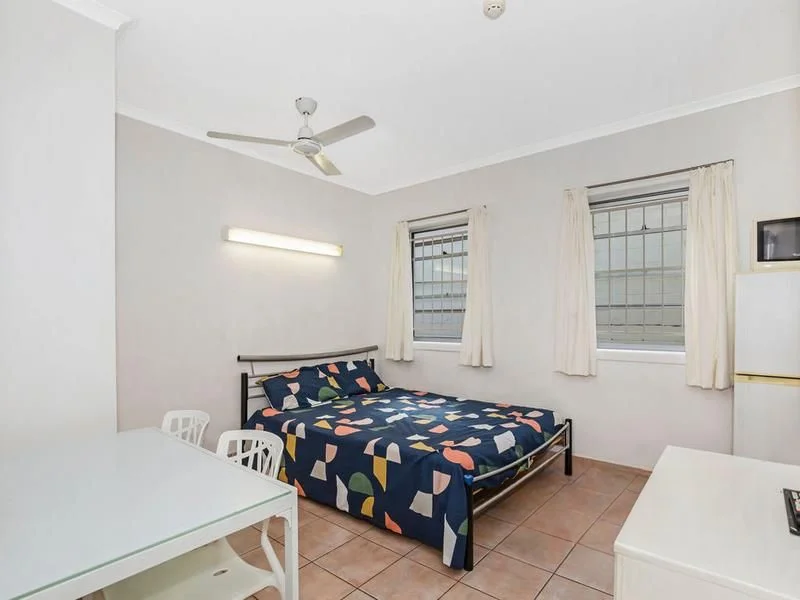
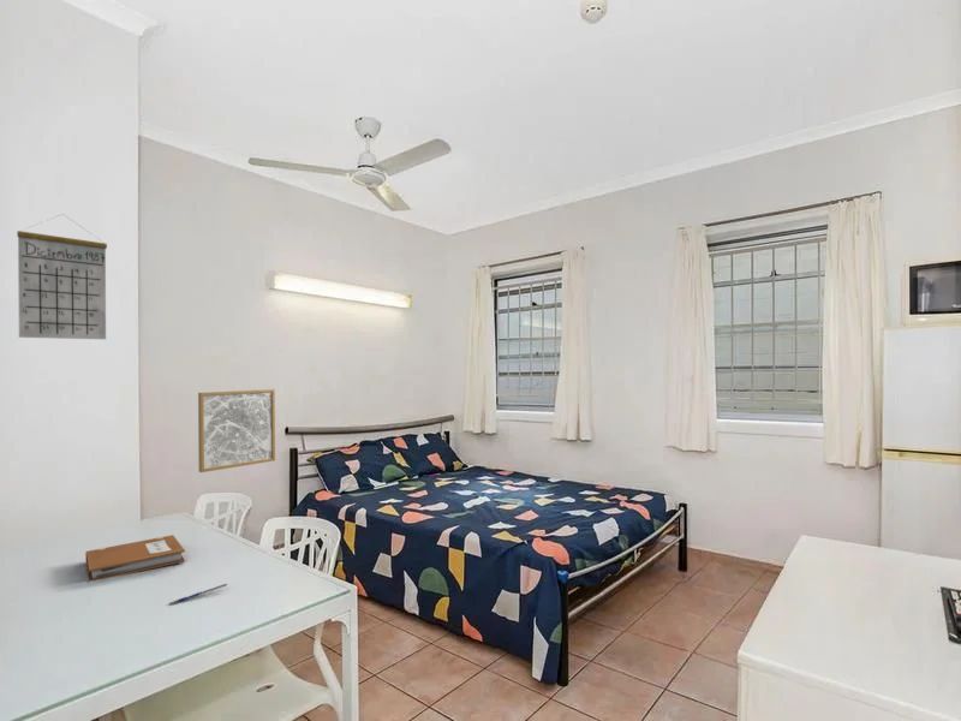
+ wall art (238, 428)
+ calendar (64, 275)
+ notebook (137, 555)
+ pen (199, 592)
